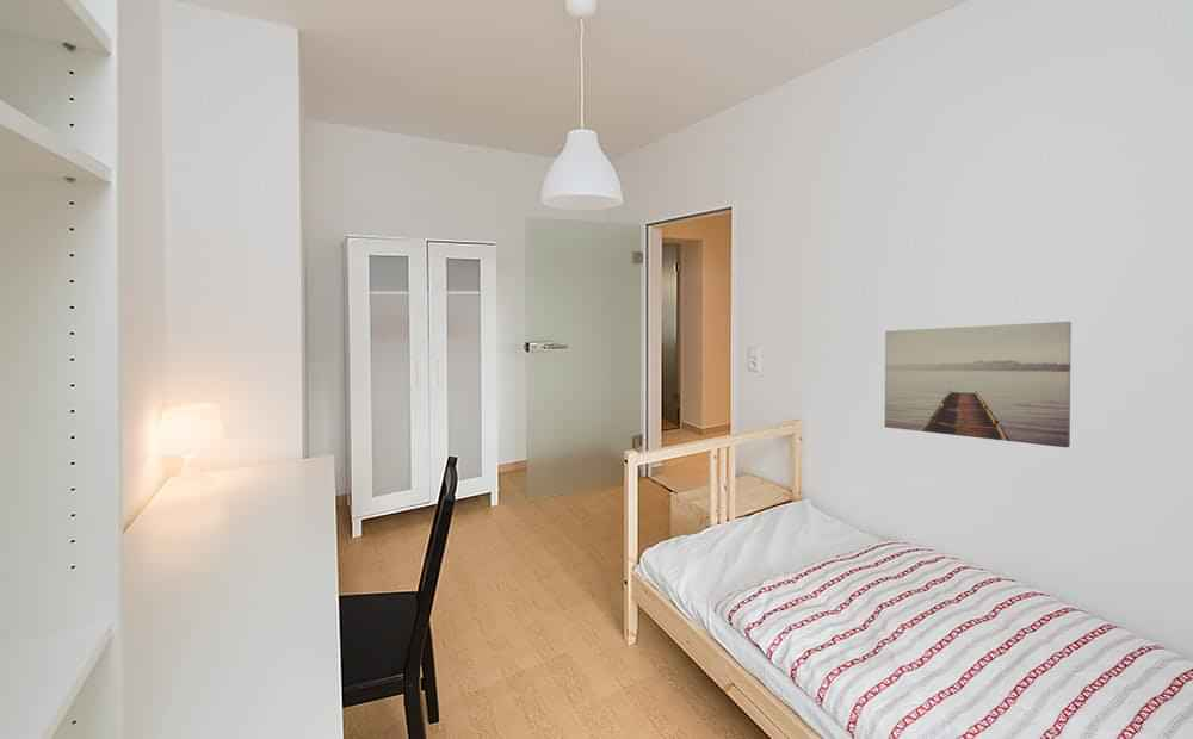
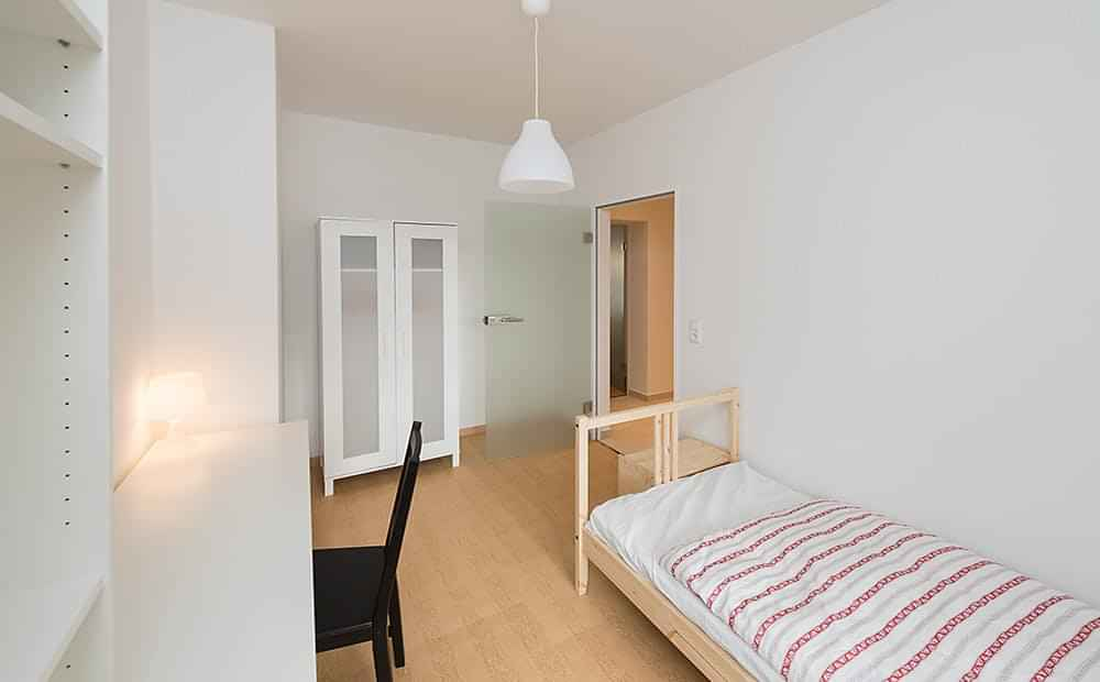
- wall art (965, 381)
